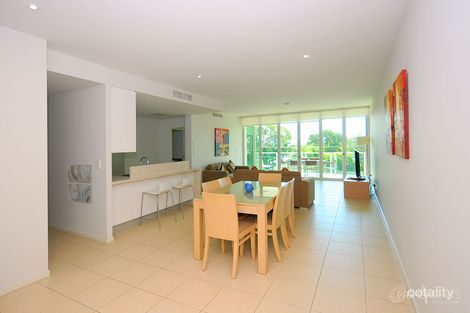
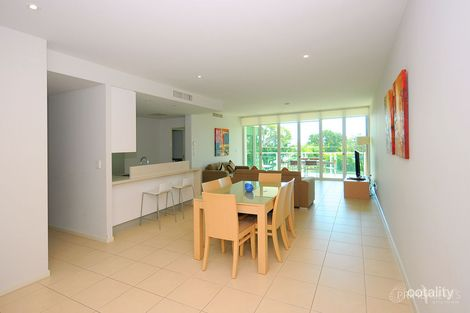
- wall art (79, 184)
